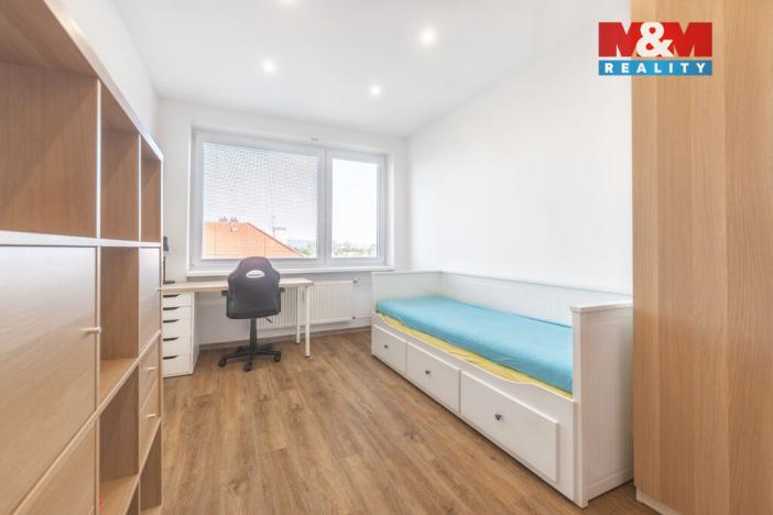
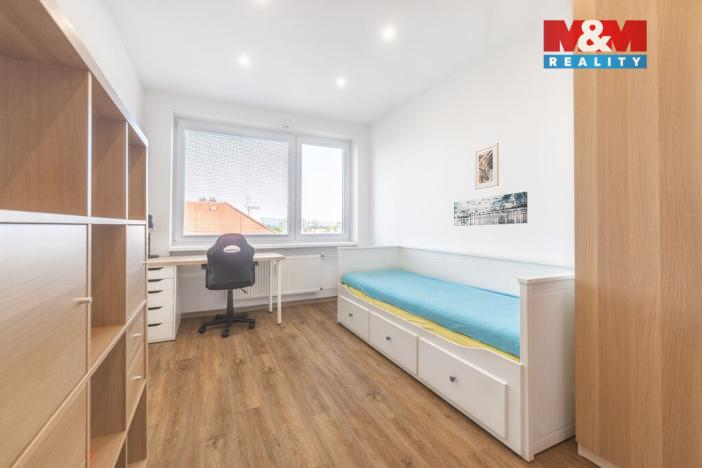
+ wall art (486, 211)
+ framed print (485, 167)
